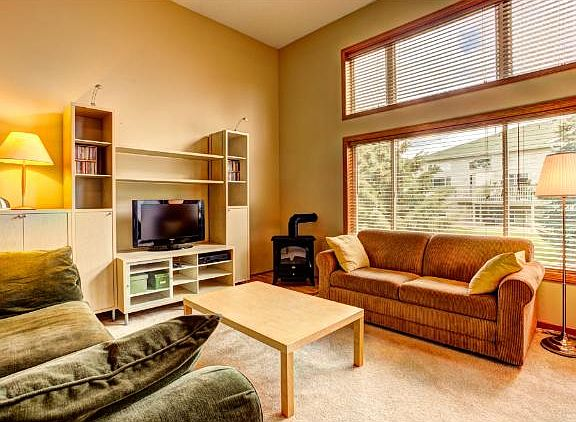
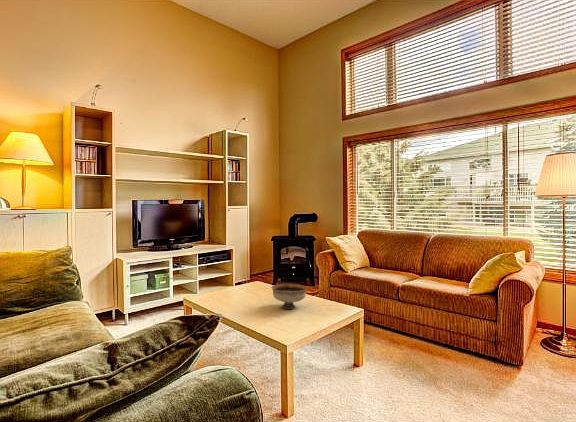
+ bowl (289, 296)
